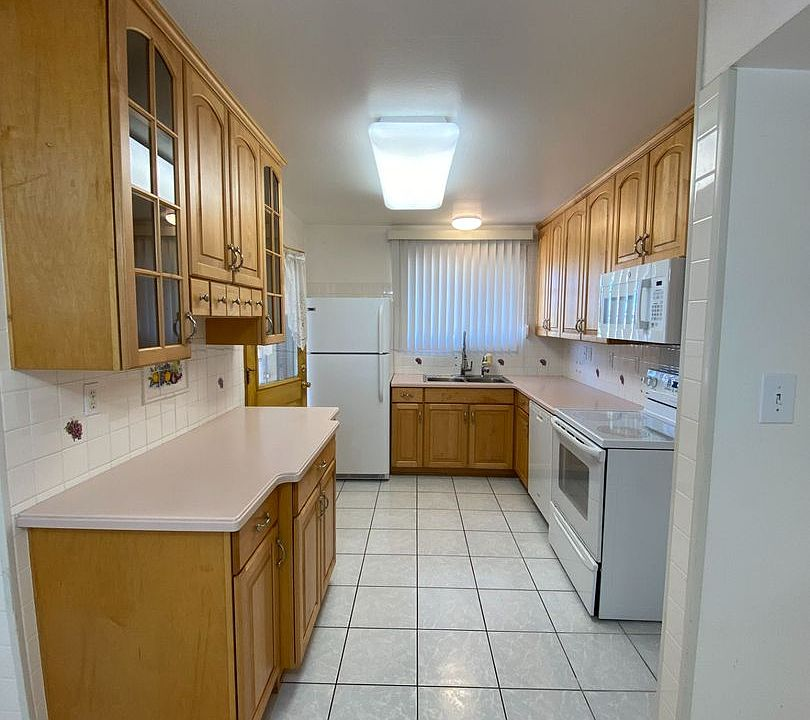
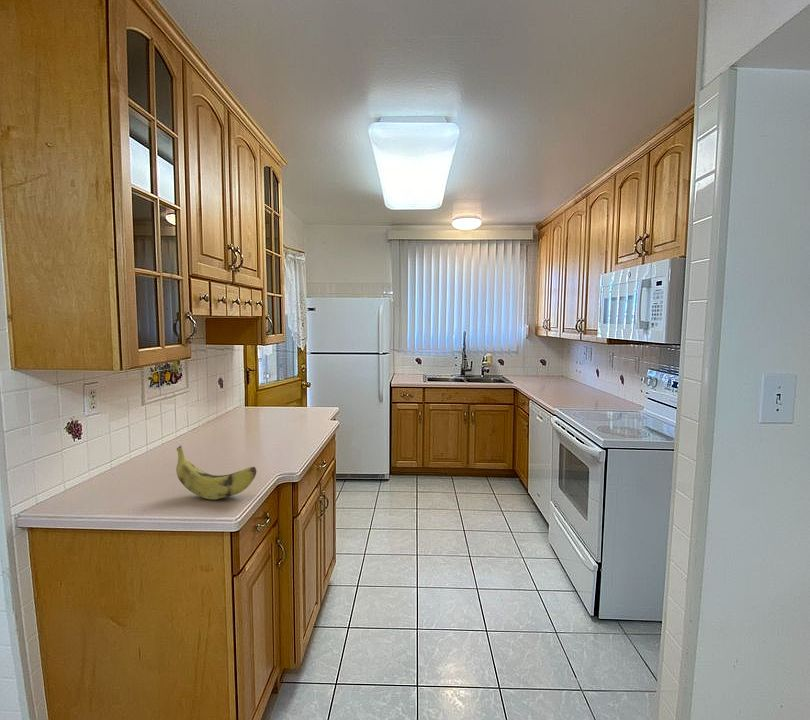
+ banana (216, 475)
